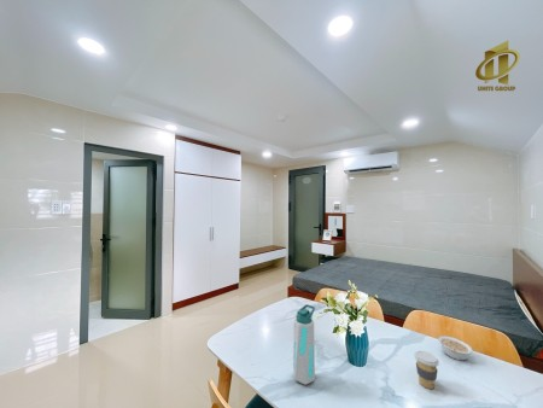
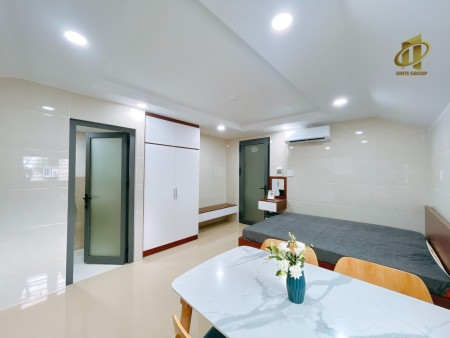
- legume (455, 348)
- coffee cup (426, 369)
- water bottle (304, 342)
